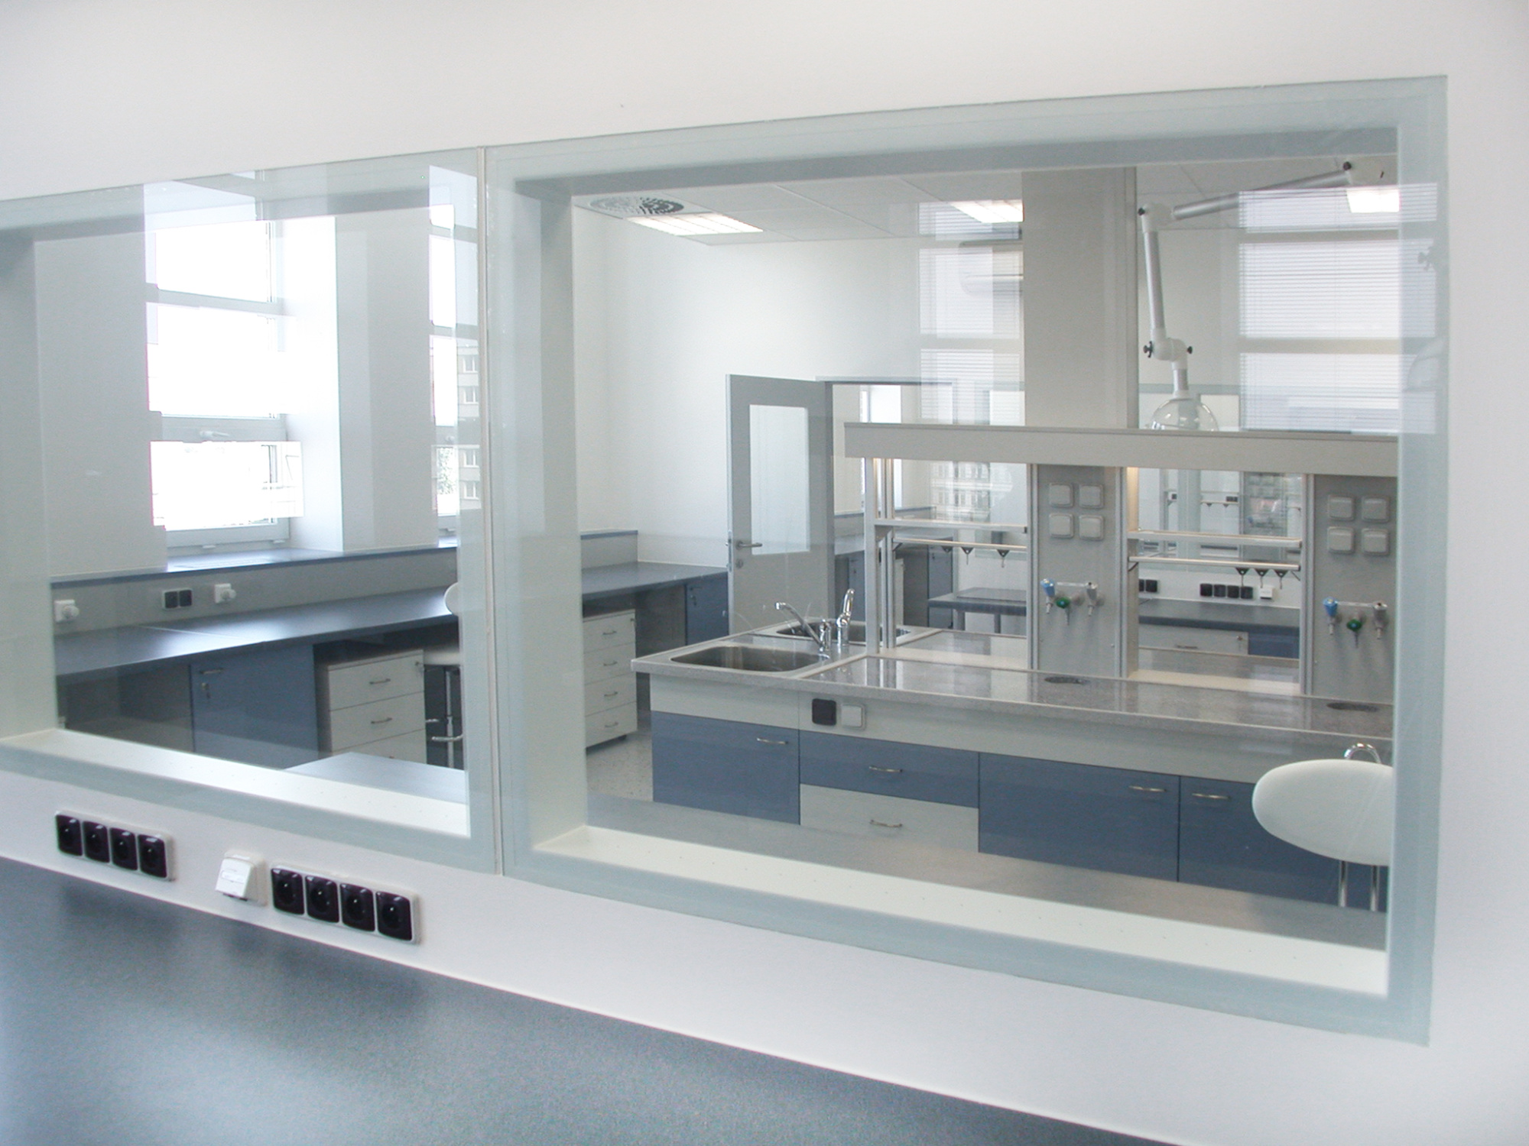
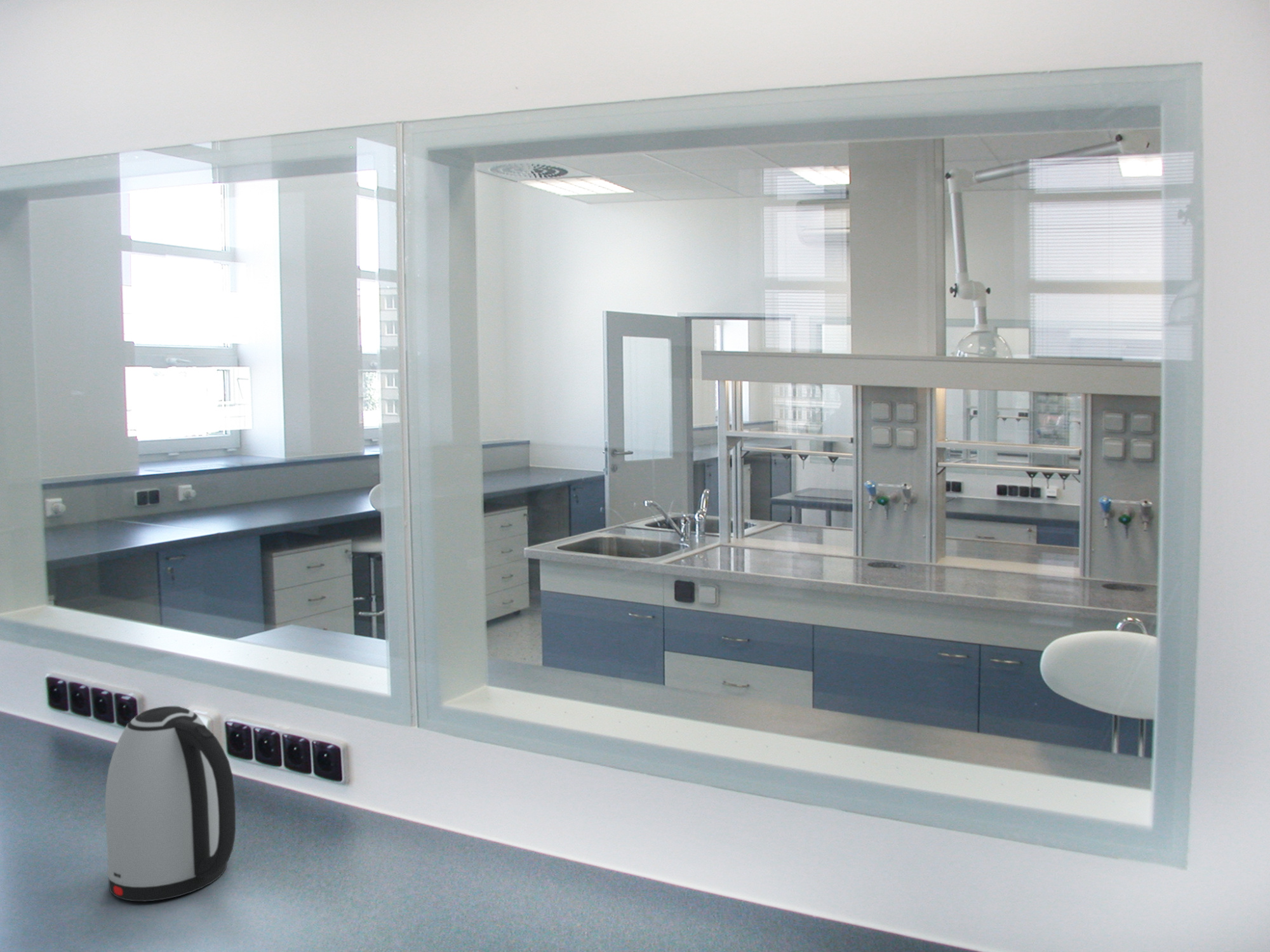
+ kettle (179, 796)
